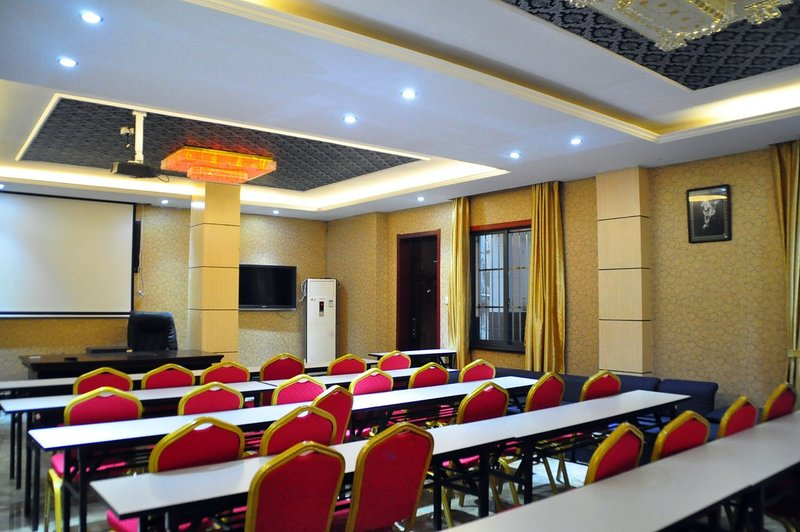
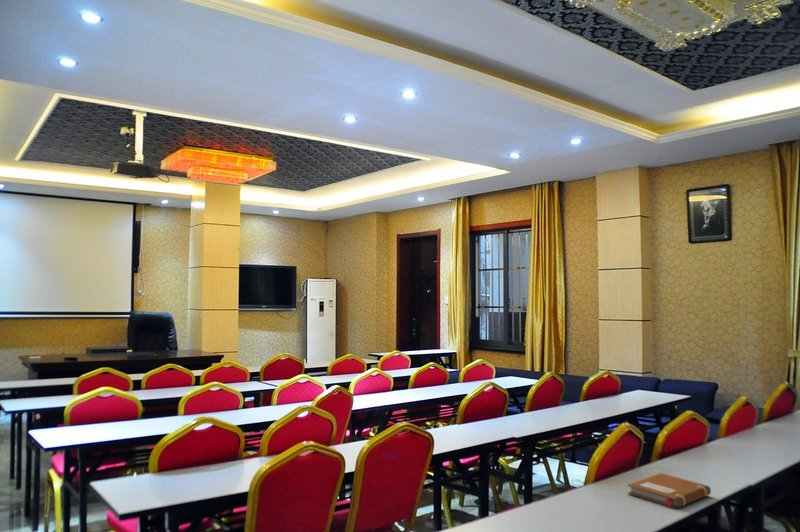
+ notebook (668, 490)
